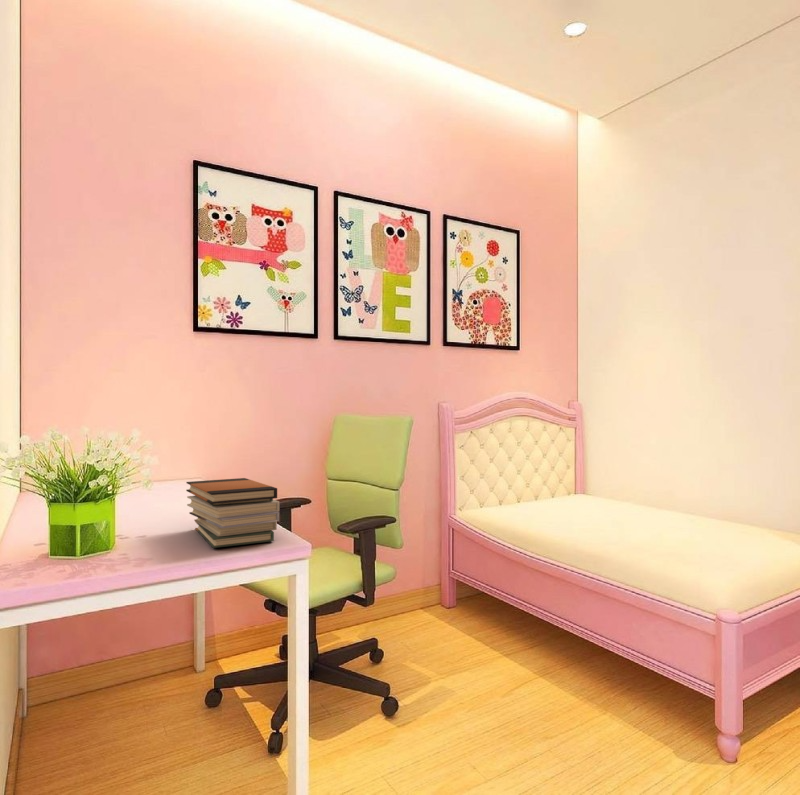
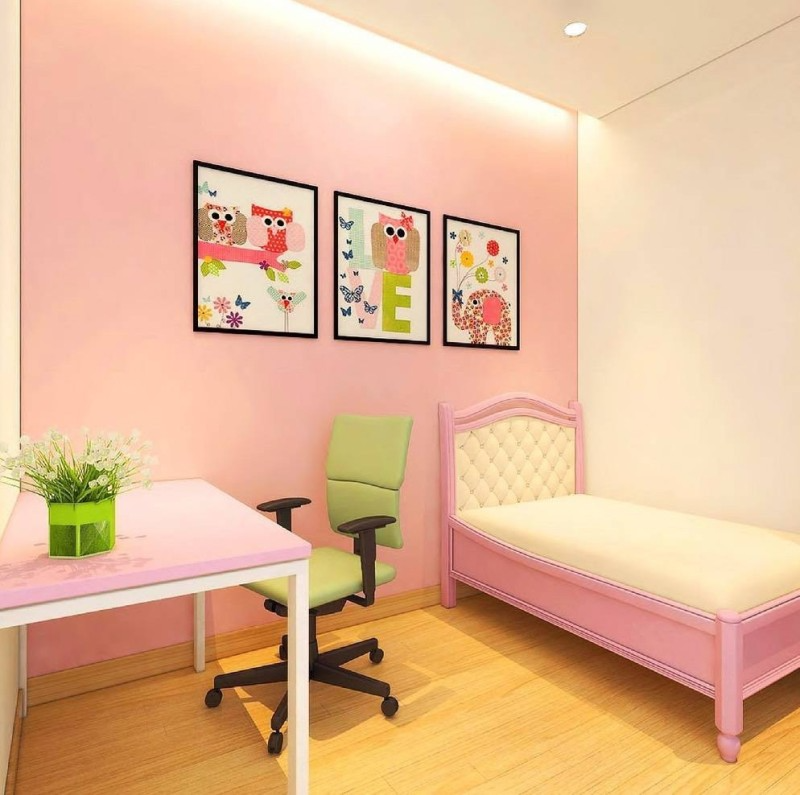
- book stack (231, 510)
